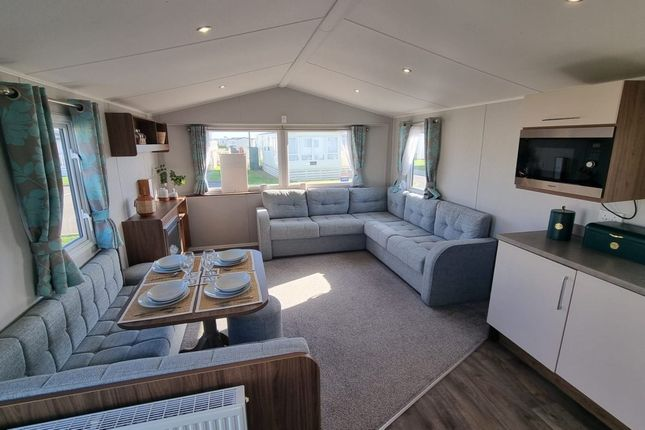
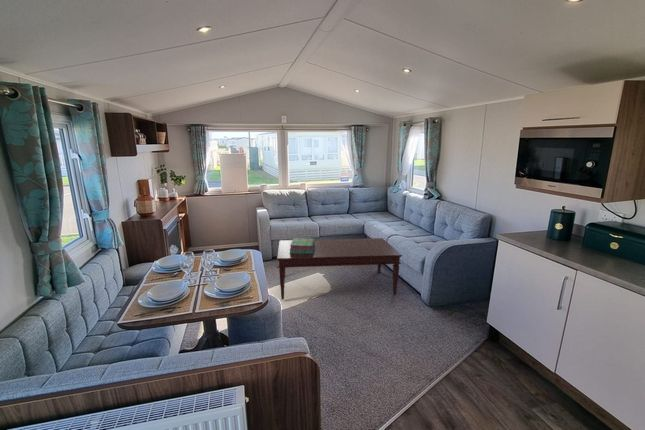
+ stack of books (302, 245)
+ coffee table (335, 265)
